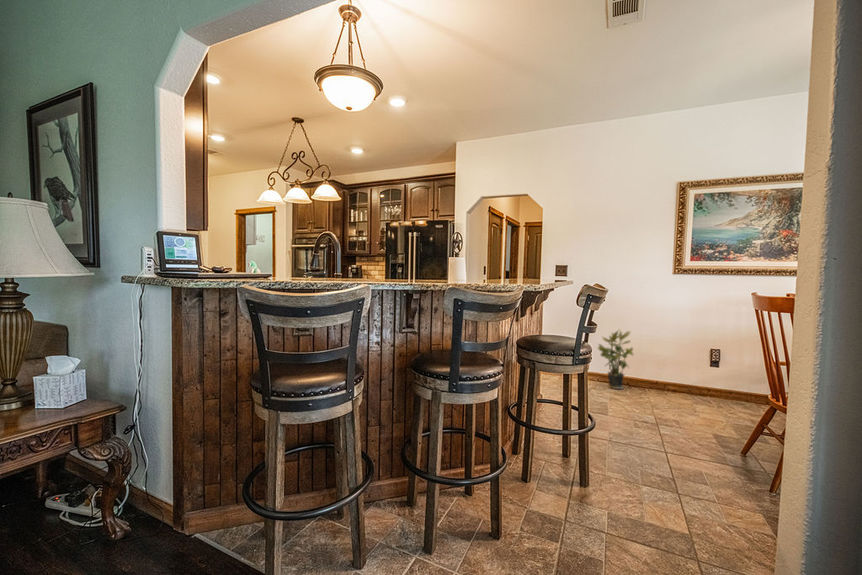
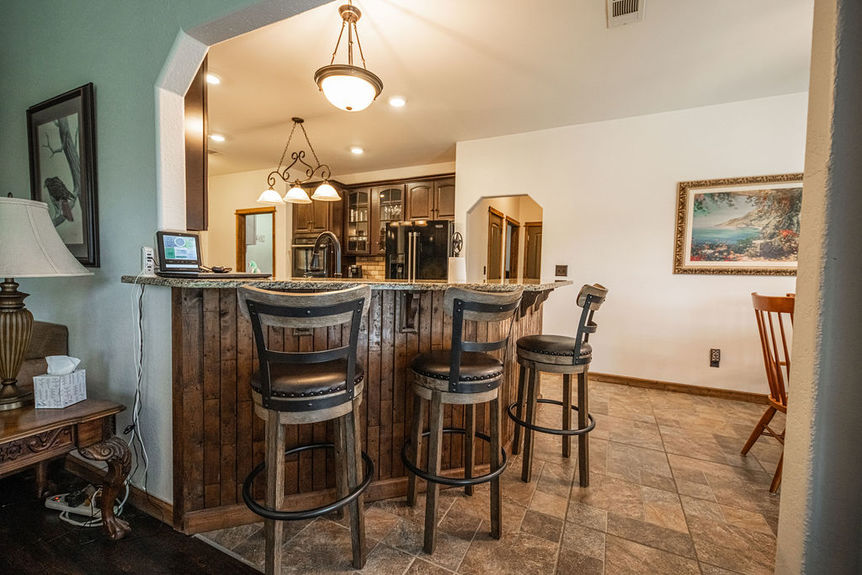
- potted plant (614, 358)
